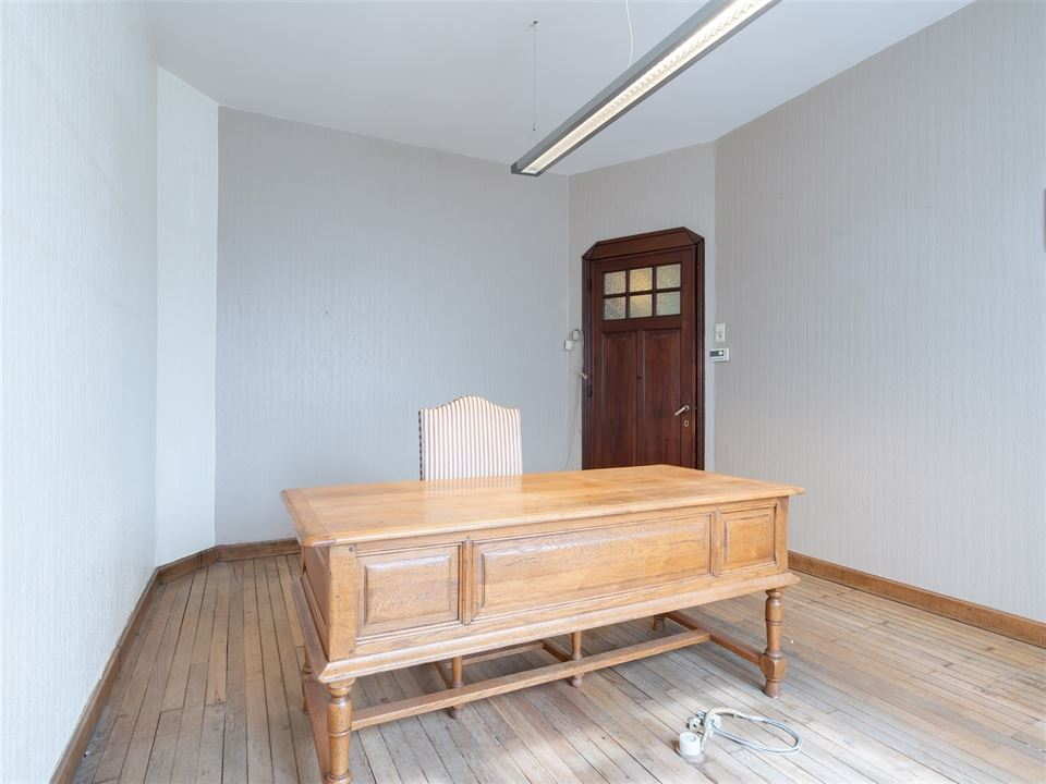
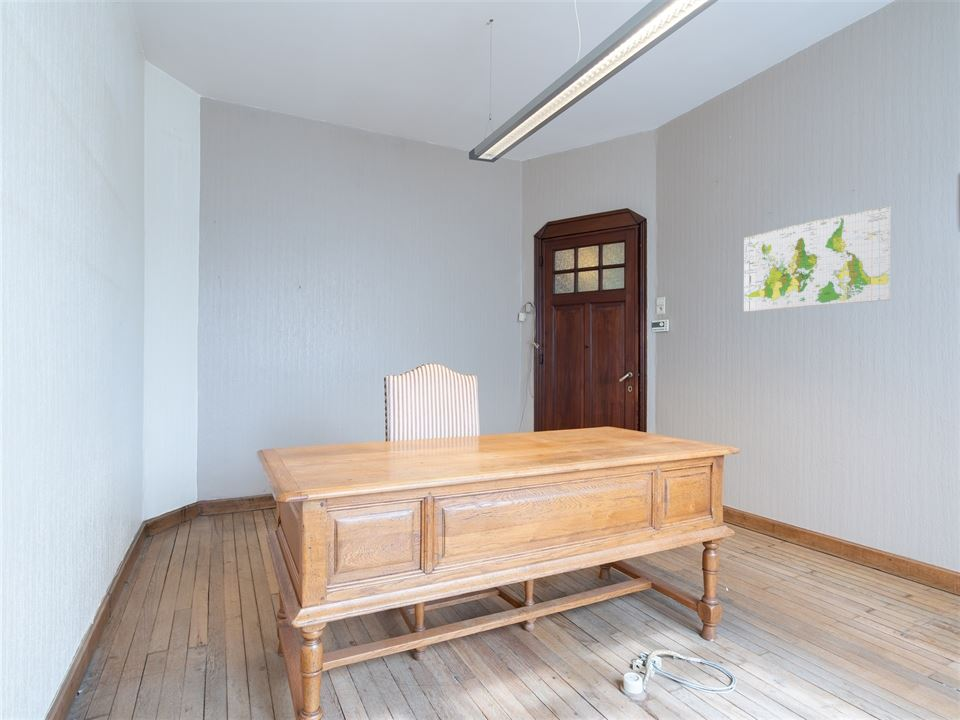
+ map (807, 264)
